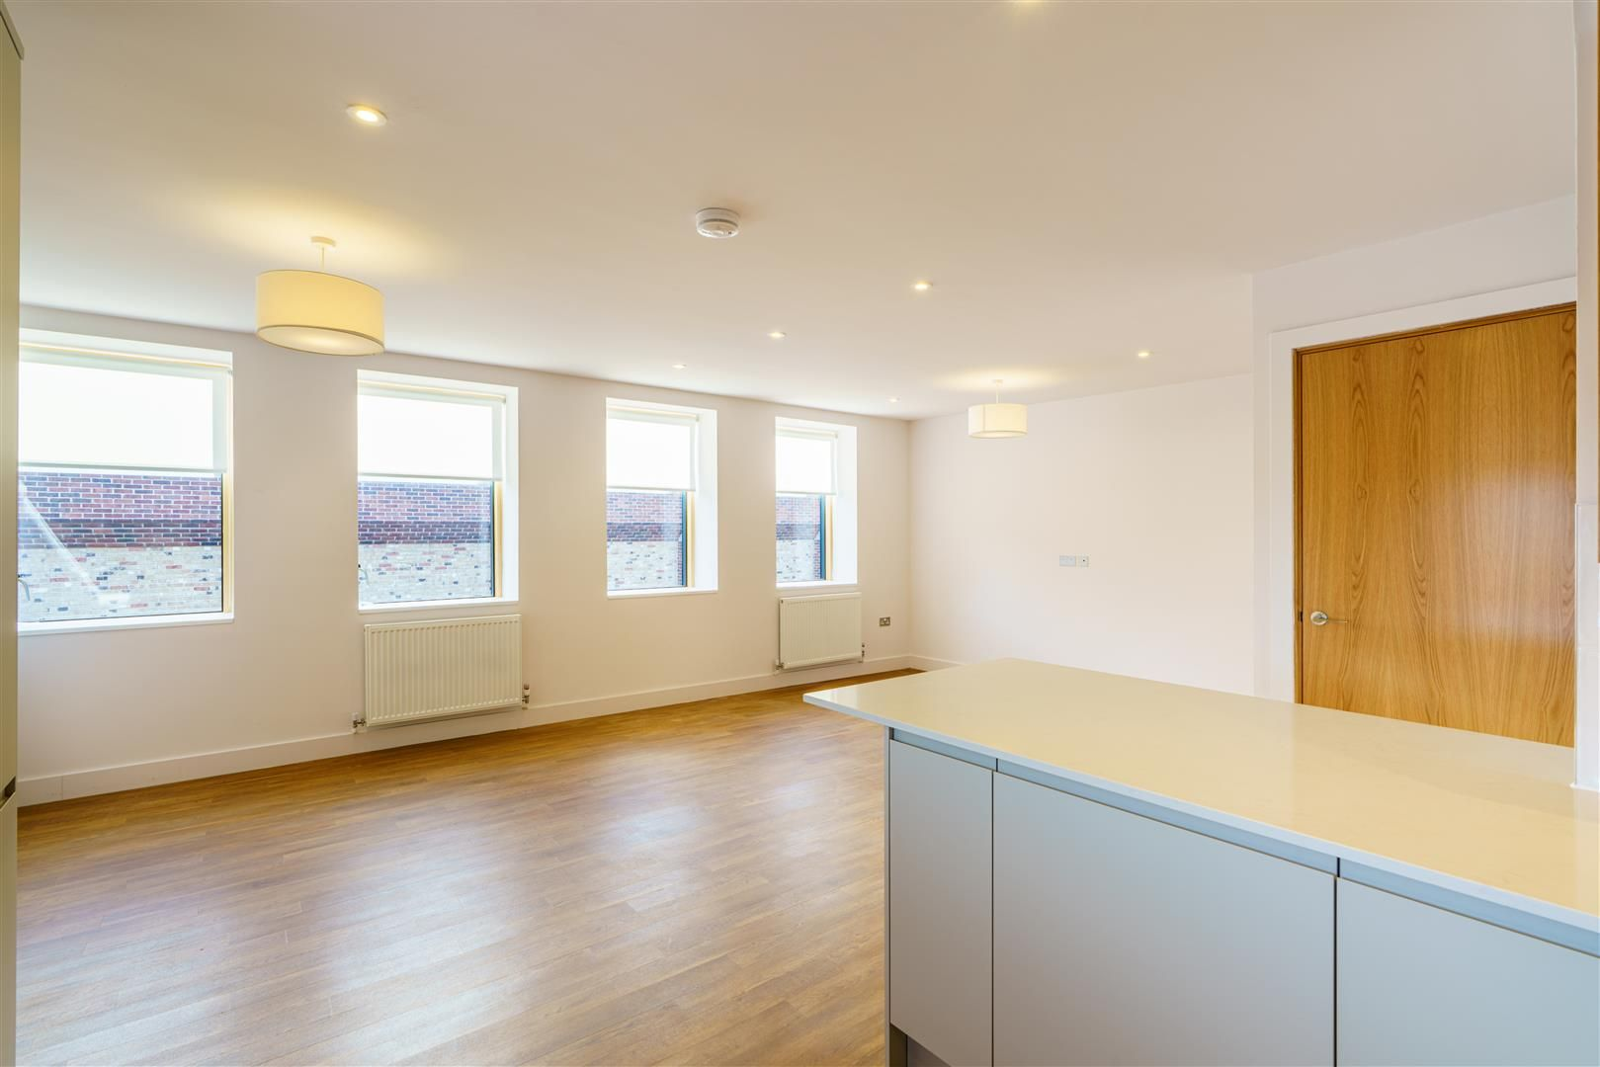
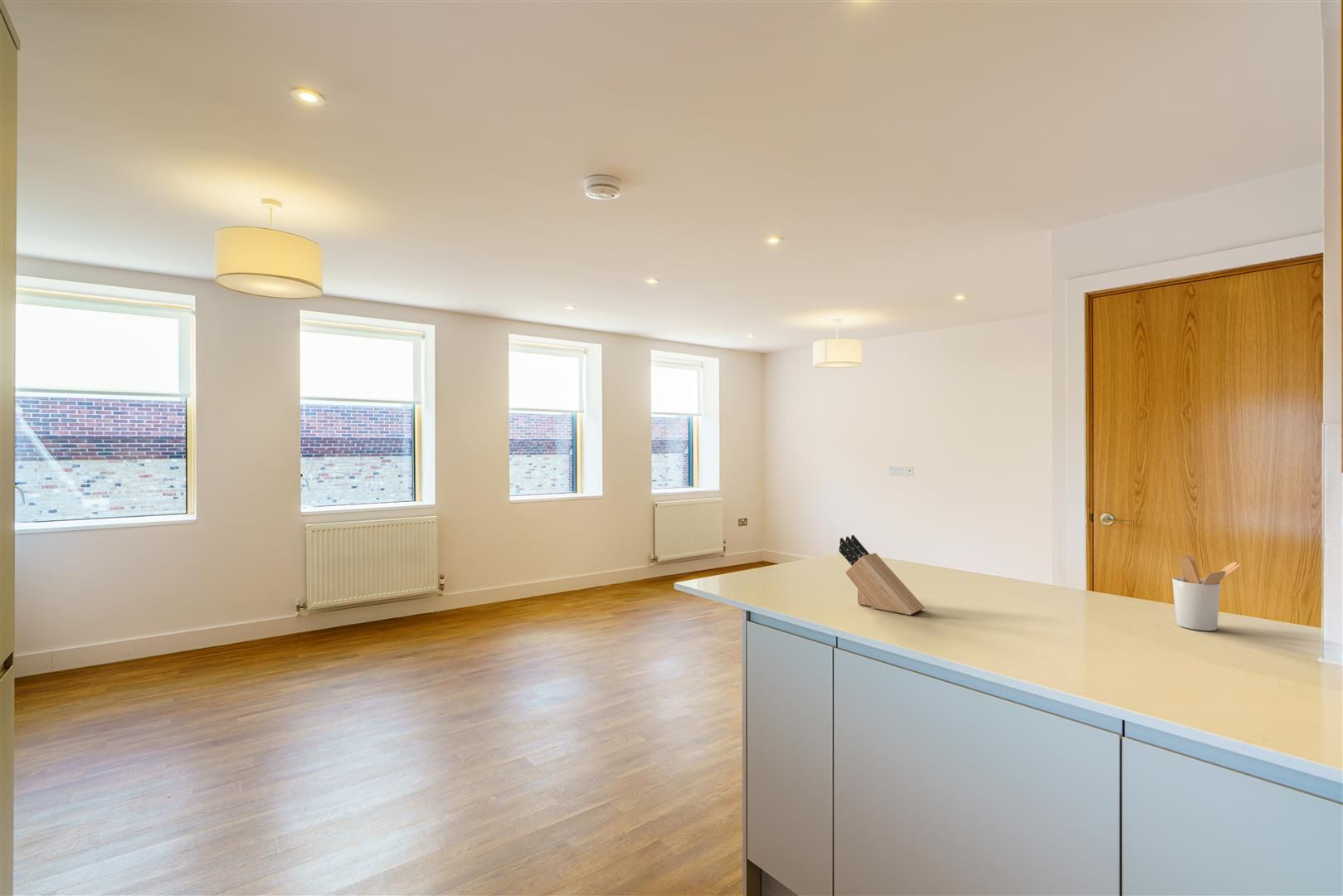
+ utensil holder (1208, 592)
+ knife block (878, 572)
